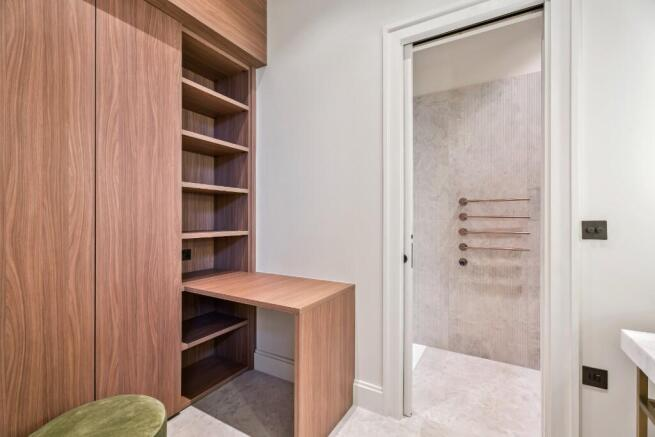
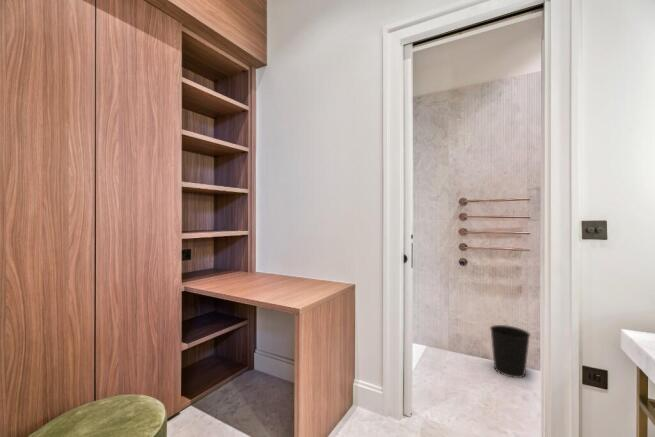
+ wastebasket (509, 351)
